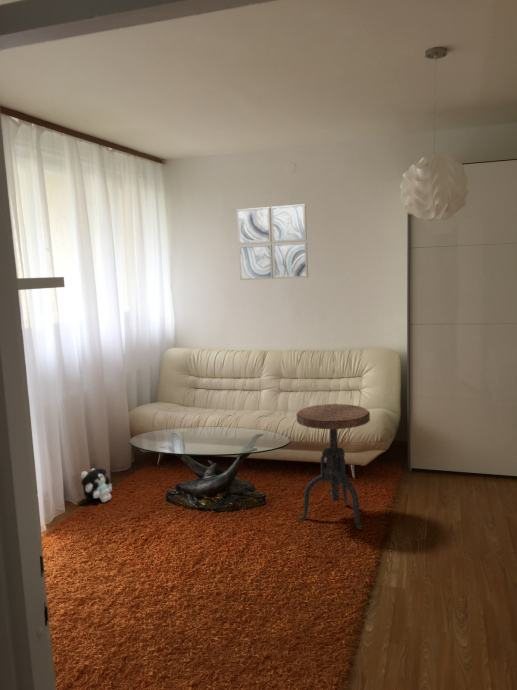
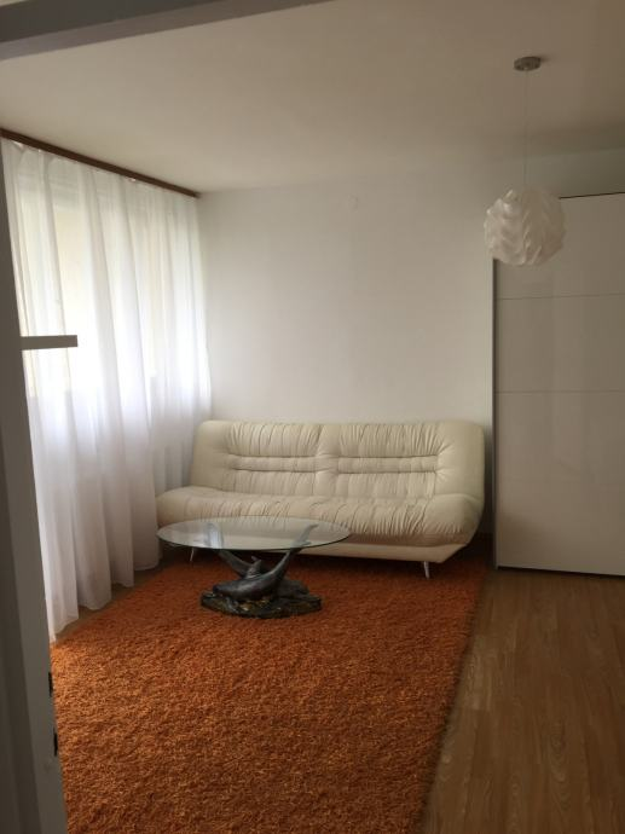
- wall art (271, 244)
- side table (334, 465)
- plush toy (98, 484)
